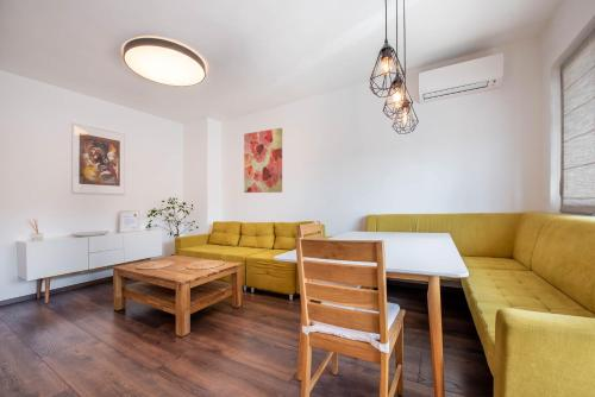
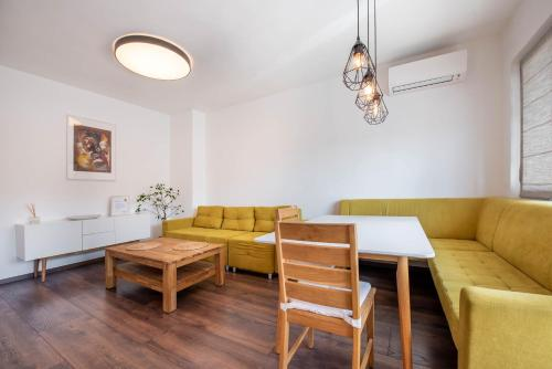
- wall art (262, 162)
